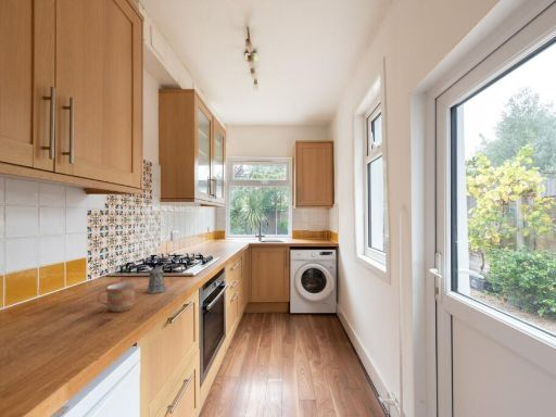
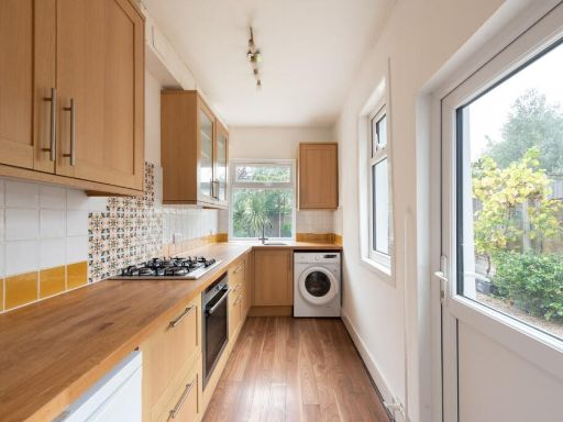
- mug (116, 298)
- pepper shaker (155, 279)
